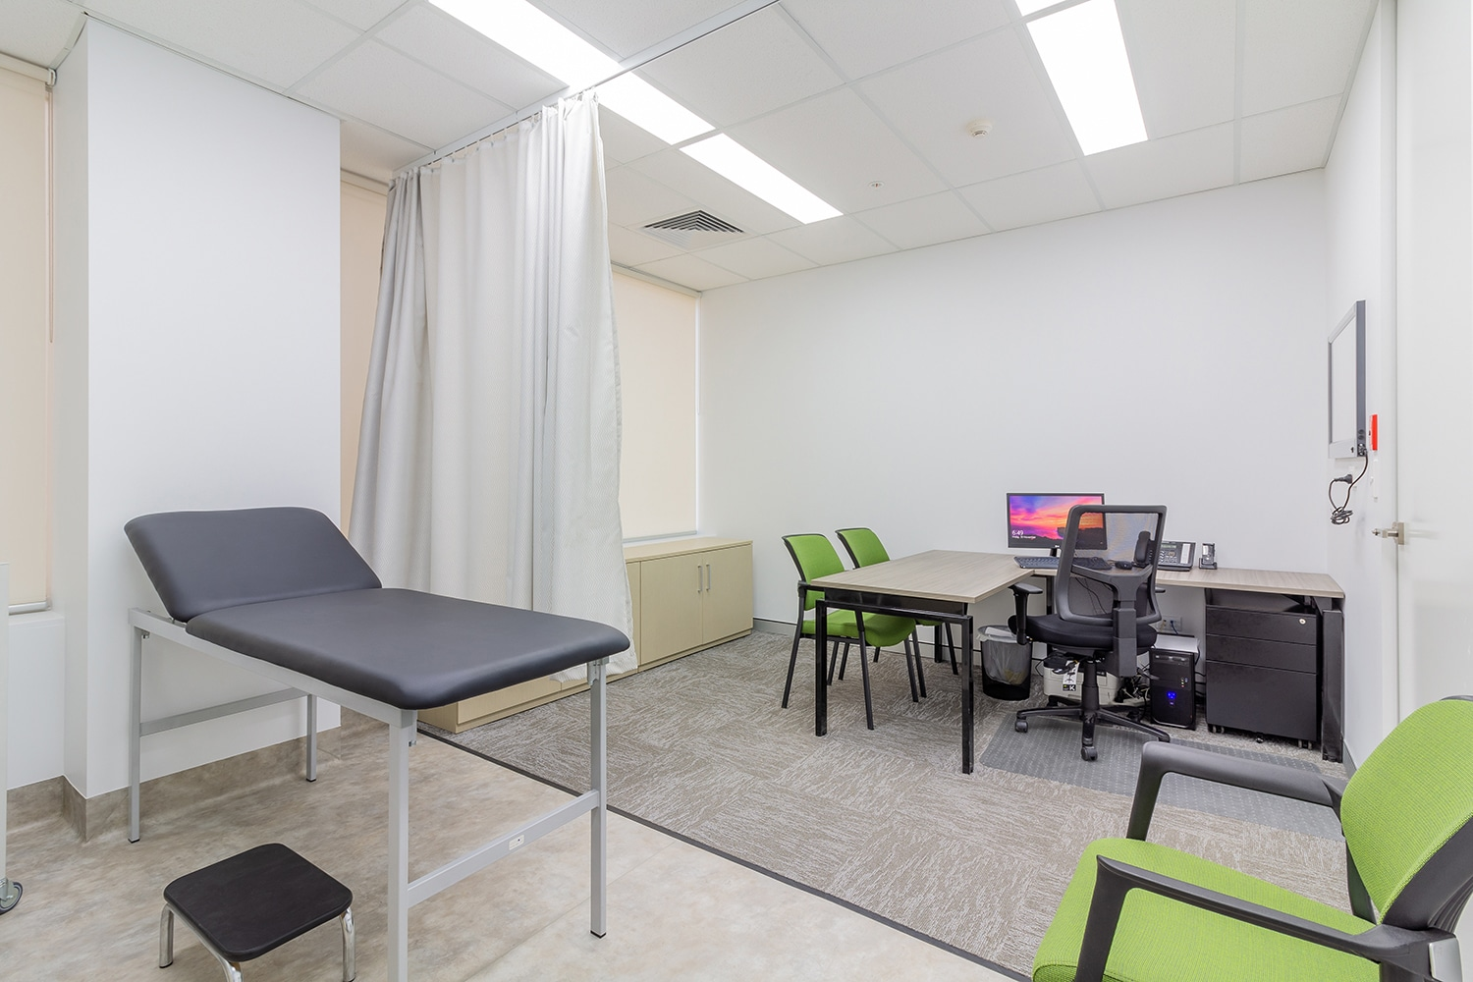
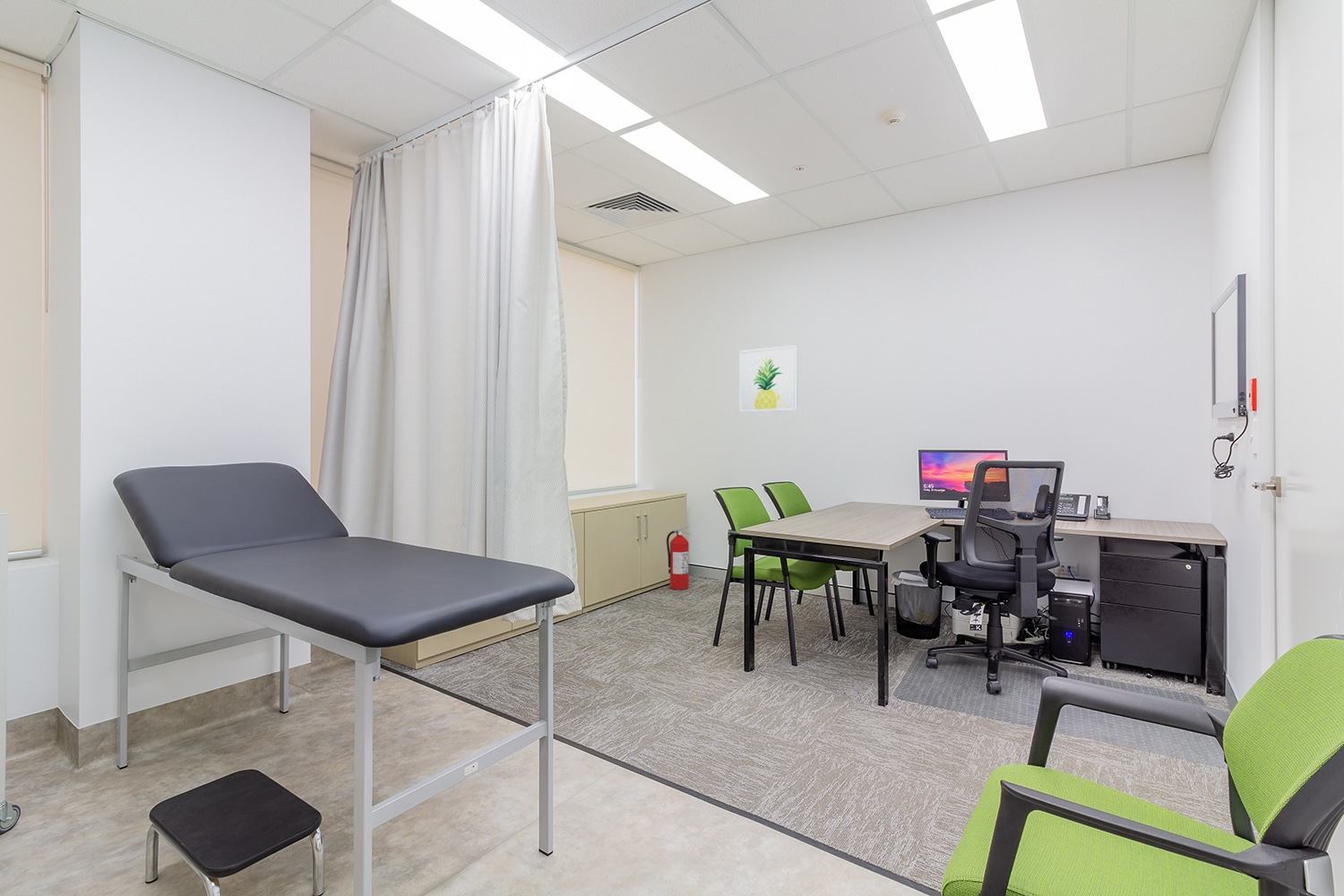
+ wall art (768, 380)
+ fire extinguisher (678, 556)
